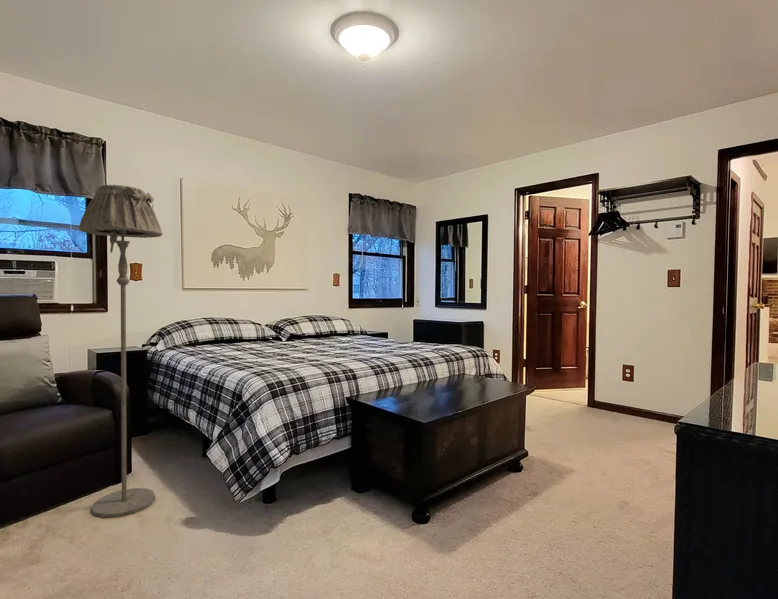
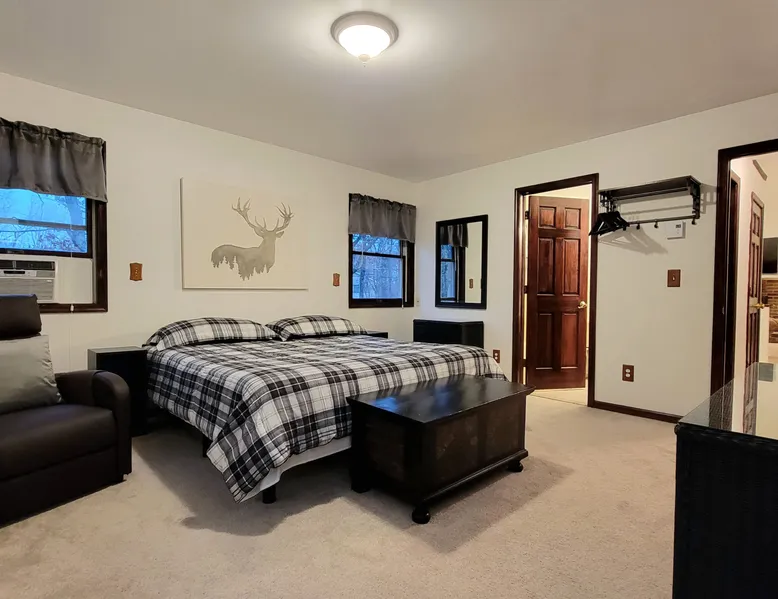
- floor lamp (122, 347)
